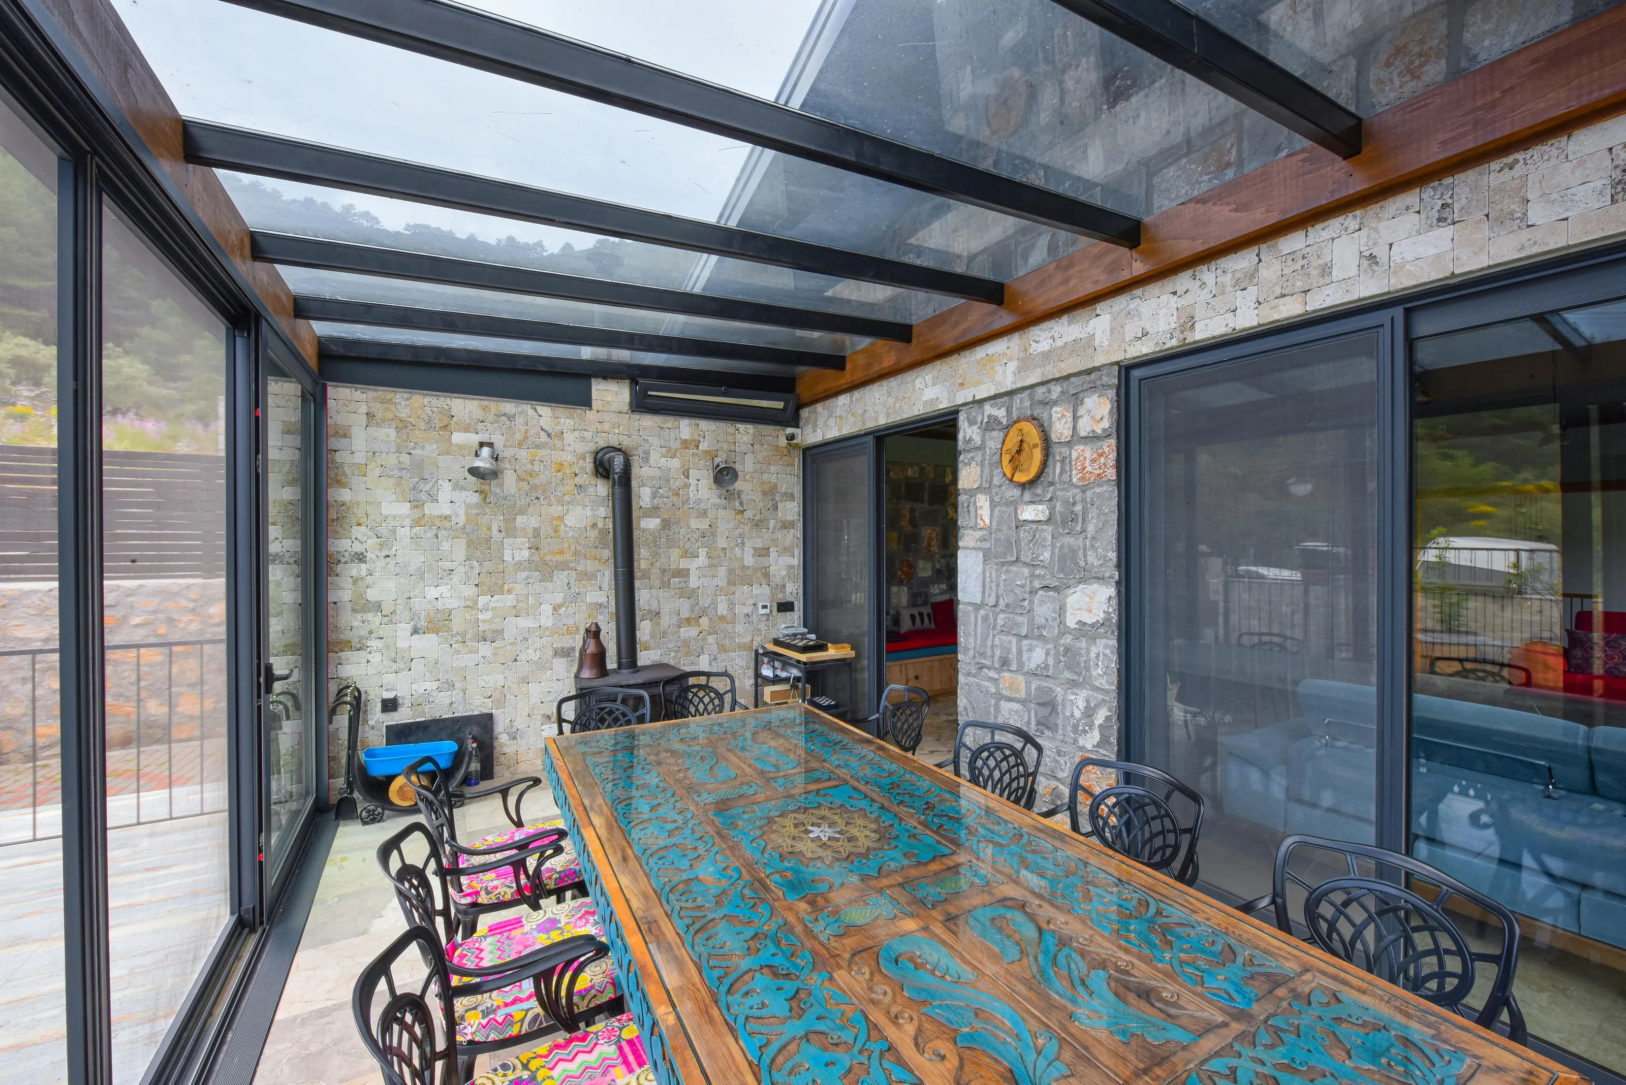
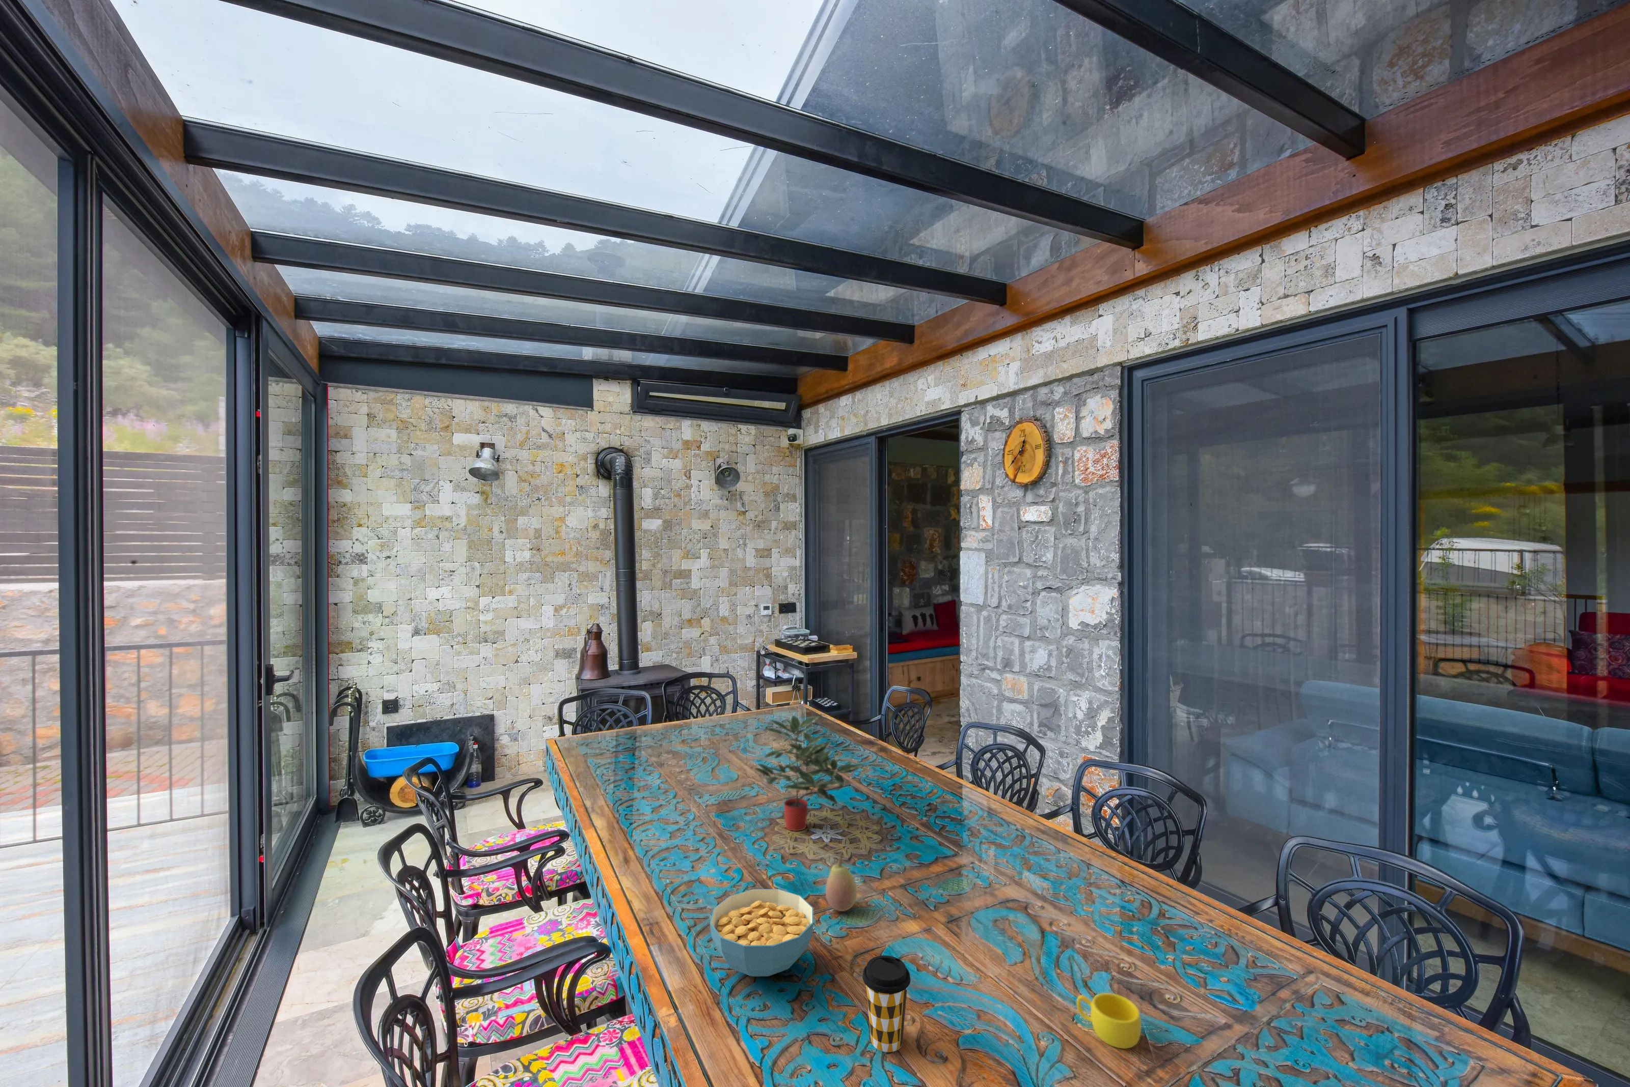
+ potted plant (812, 772)
+ coffee cup (886, 1005)
+ cereal bowl (762, 940)
+ fruit (841, 881)
+ cup (1108, 1018)
